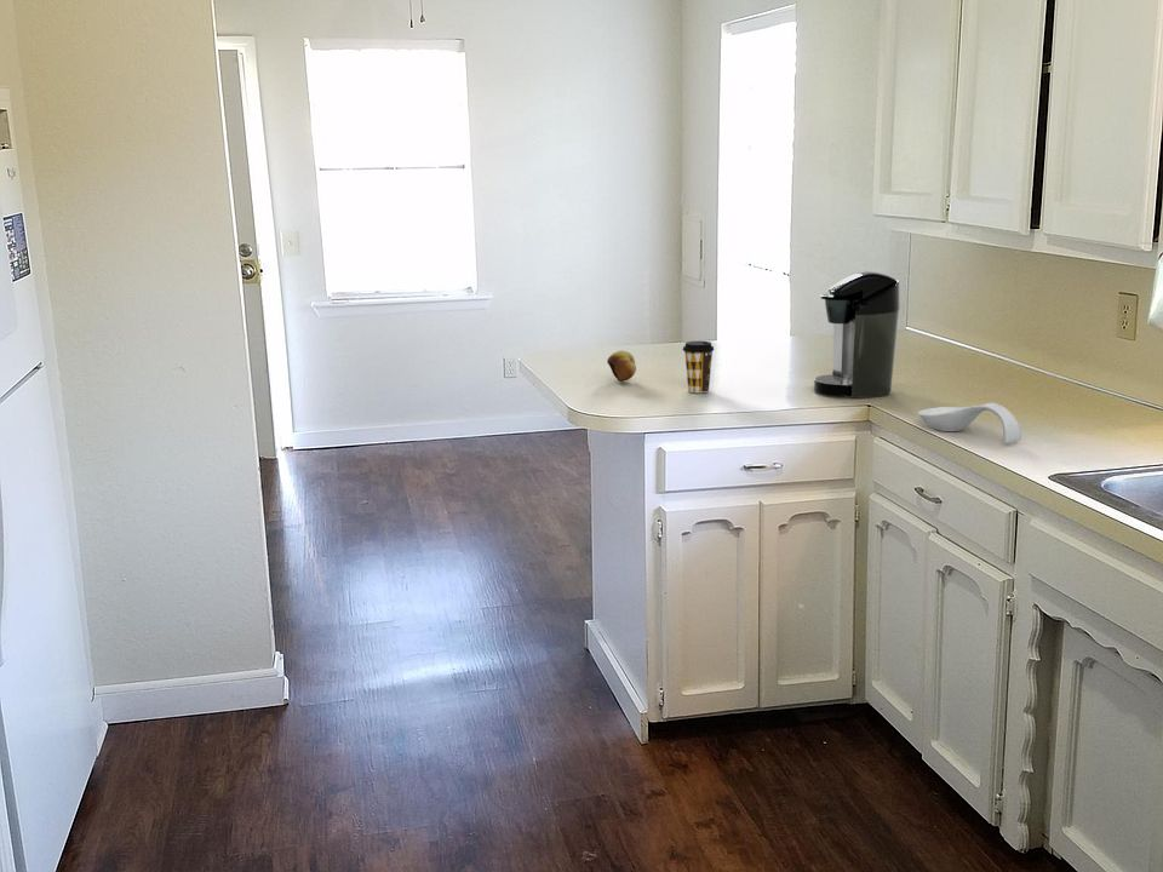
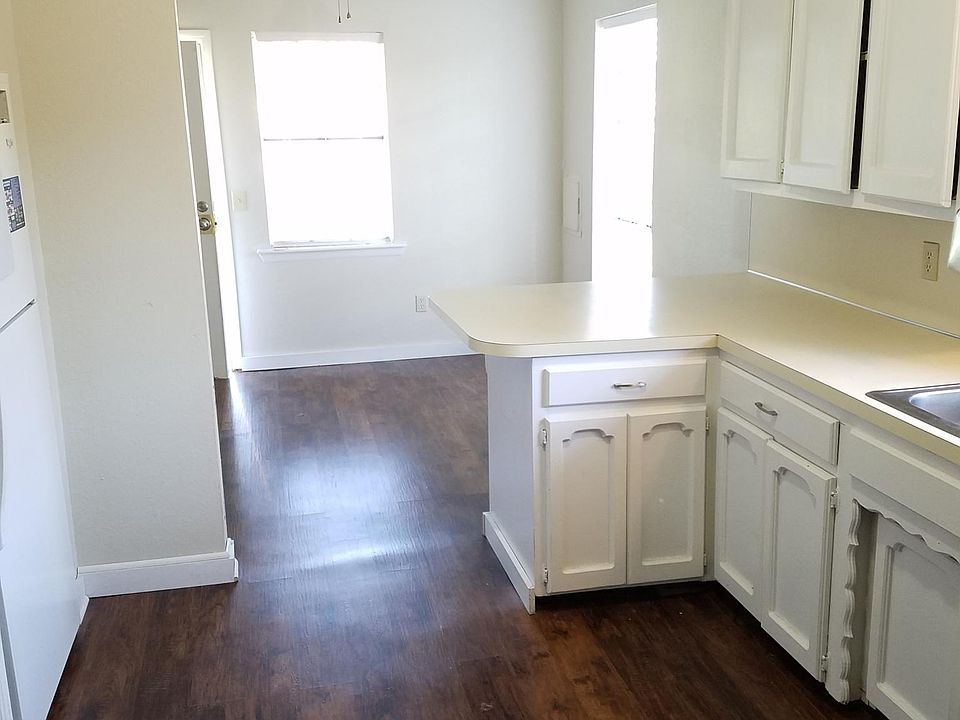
- fruit (621, 366)
- coffee cup (698, 367)
- coffee maker (853, 328)
- spoon rest (969, 417)
